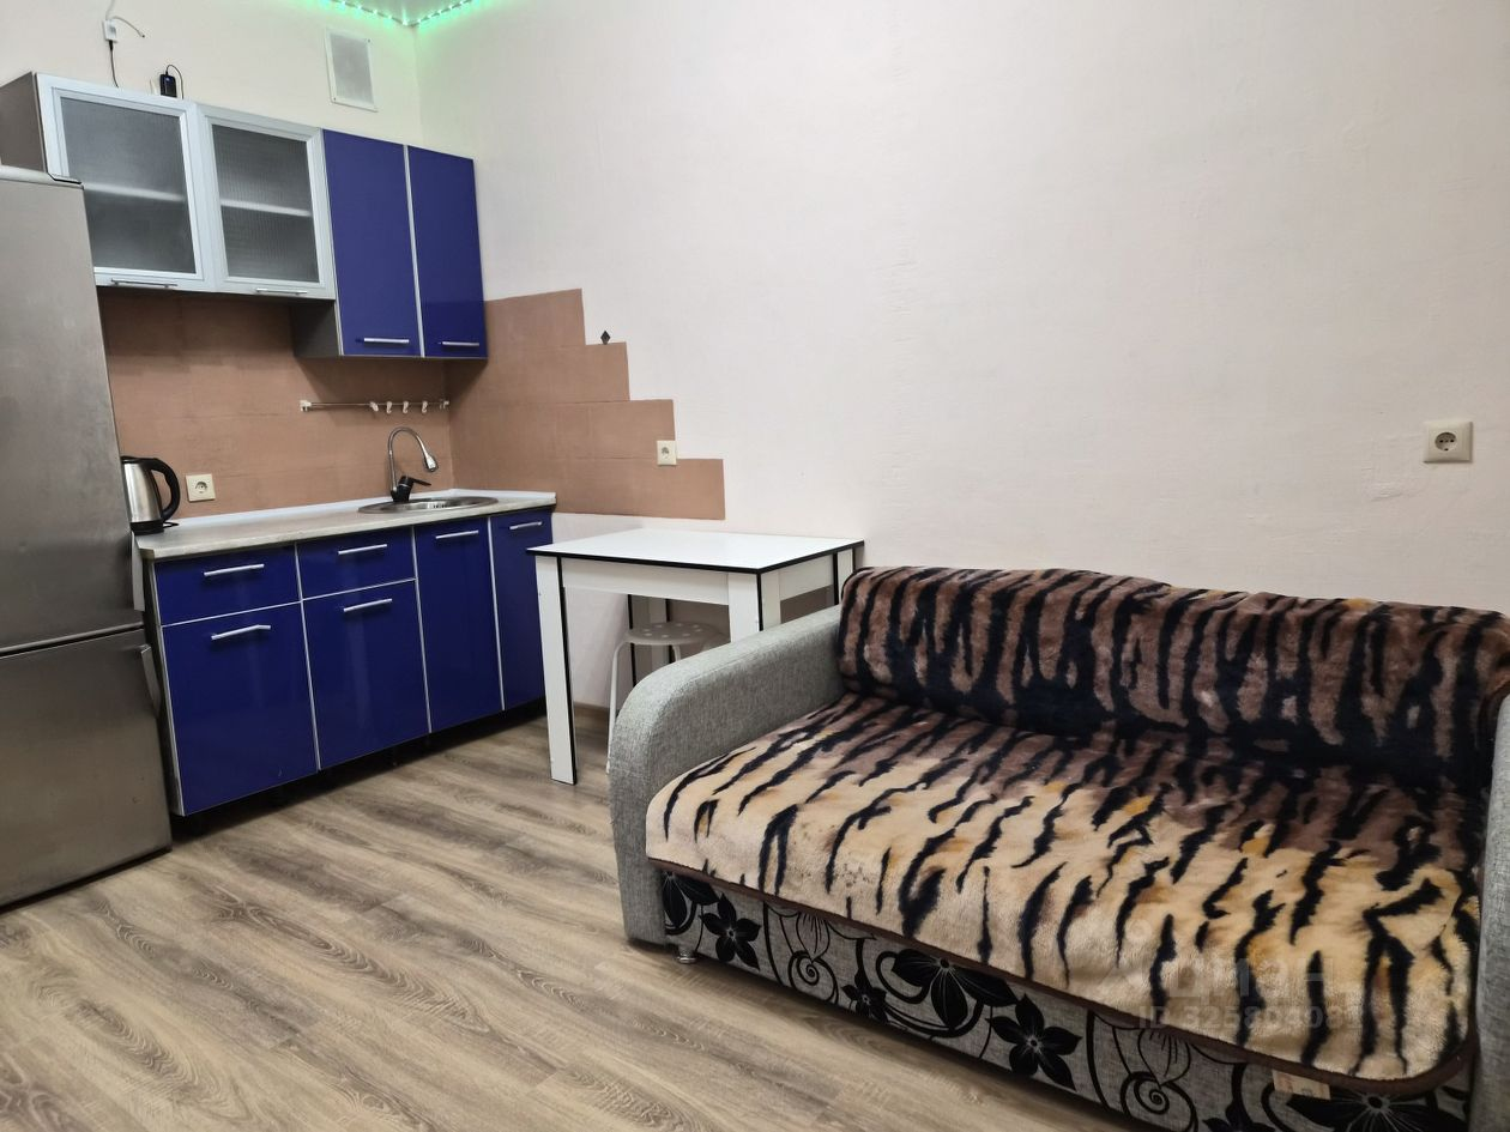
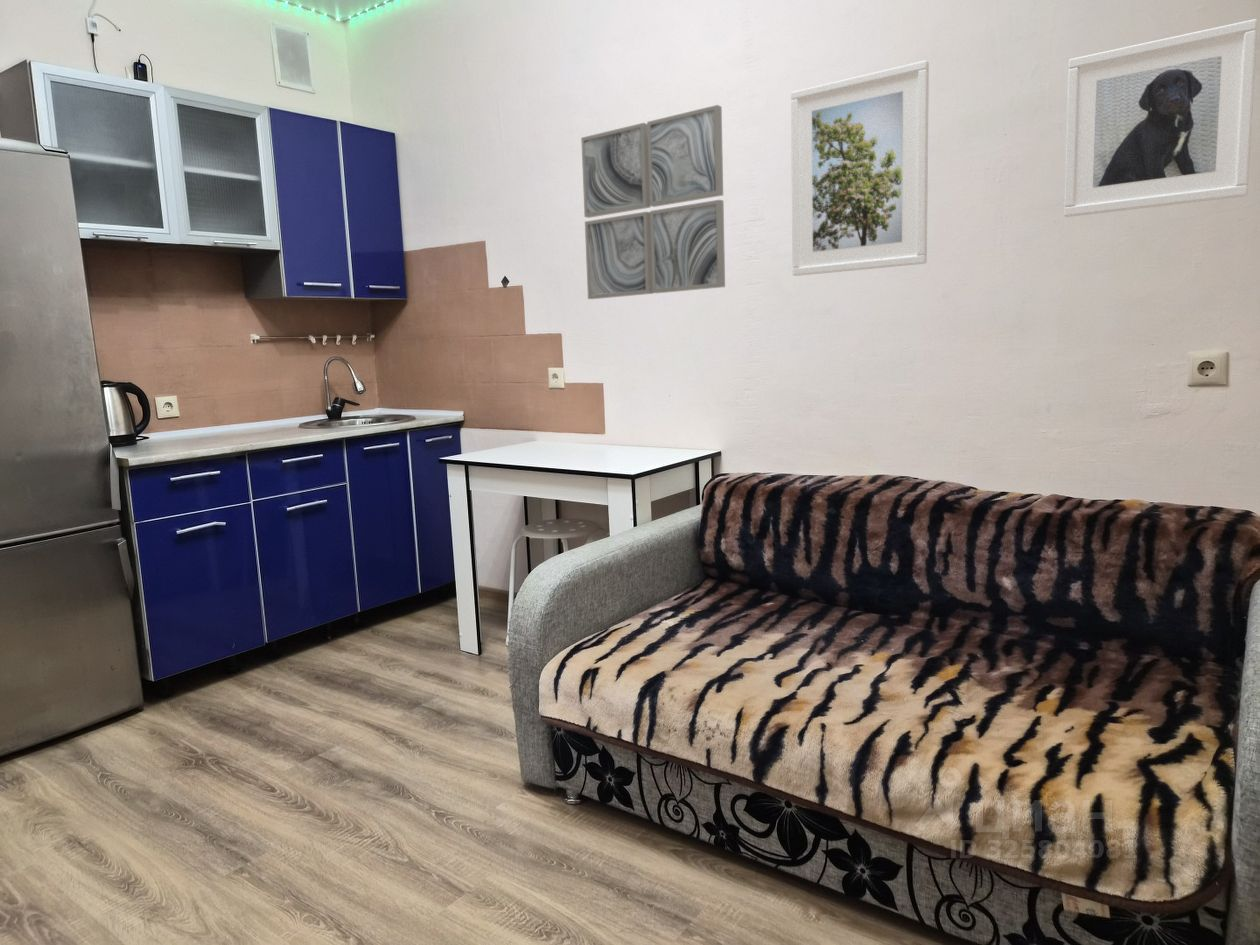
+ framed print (1154, 124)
+ wall art (649, 207)
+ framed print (856, 175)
